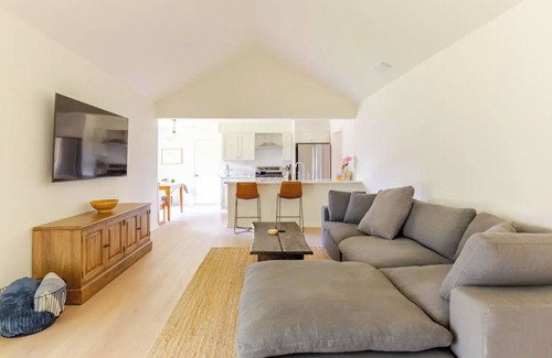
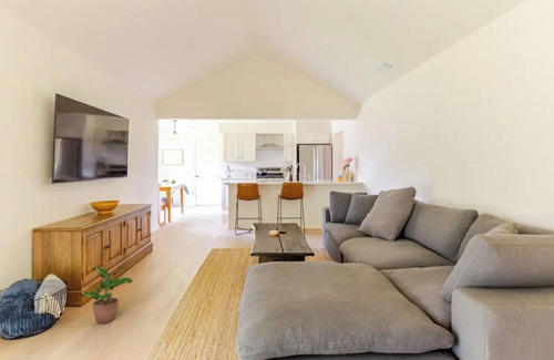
+ potted plant (107, 294)
